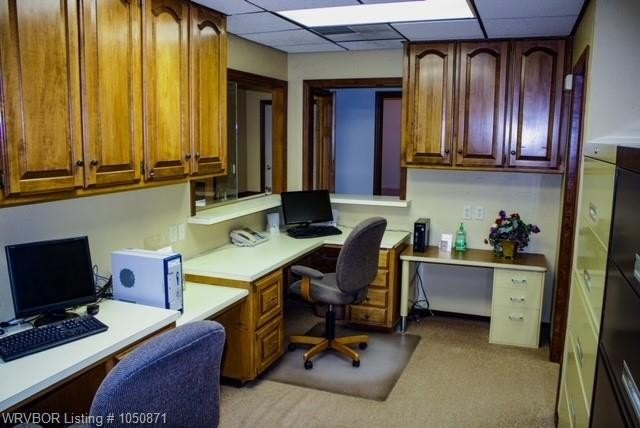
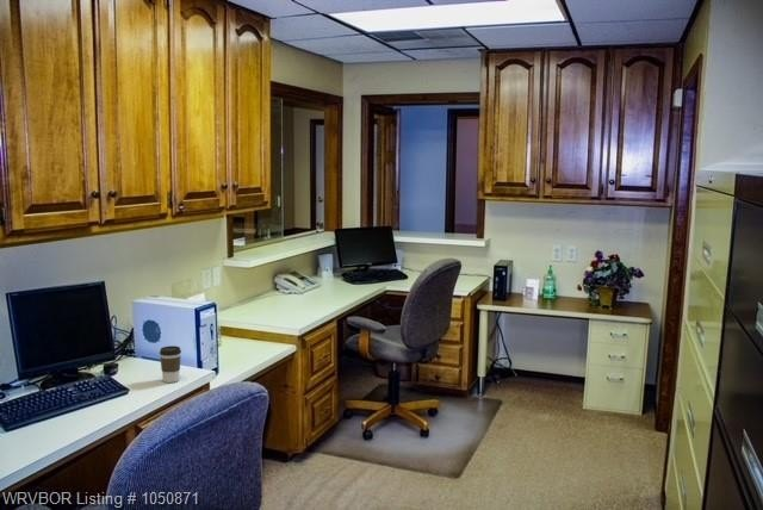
+ coffee cup (170, 363)
